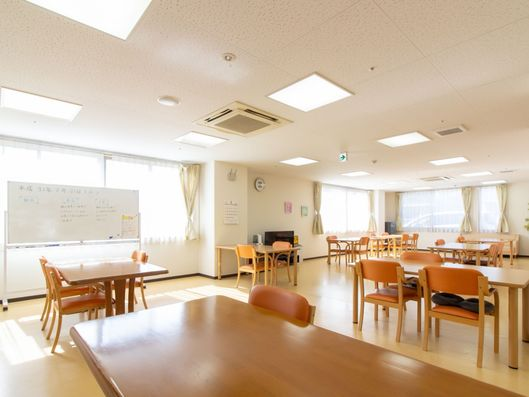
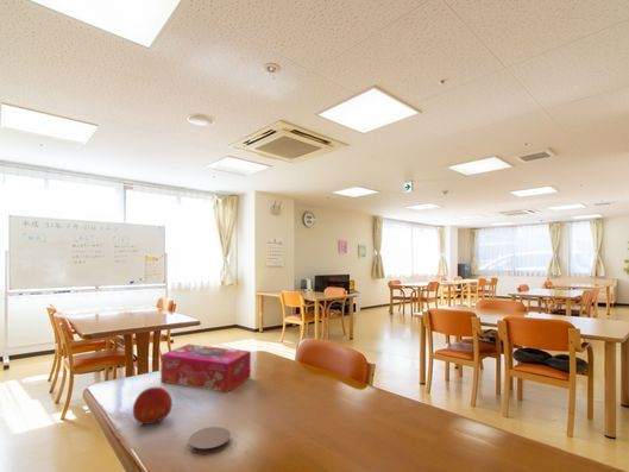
+ tissue box (206, 366)
+ fruit (152, 403)
+ coaster (209, 440)
